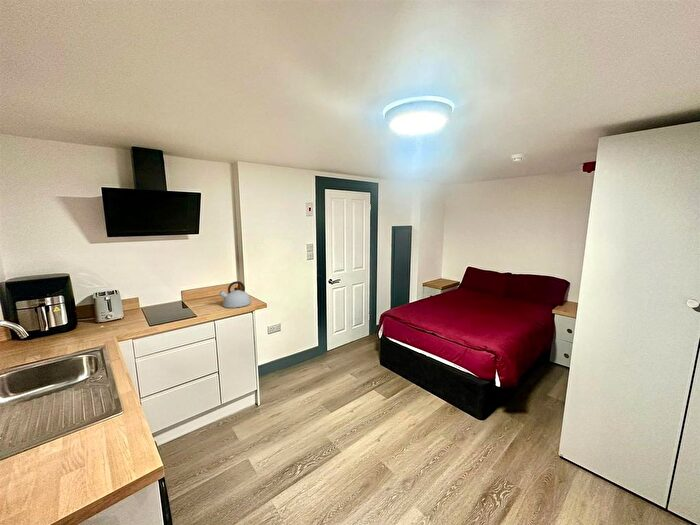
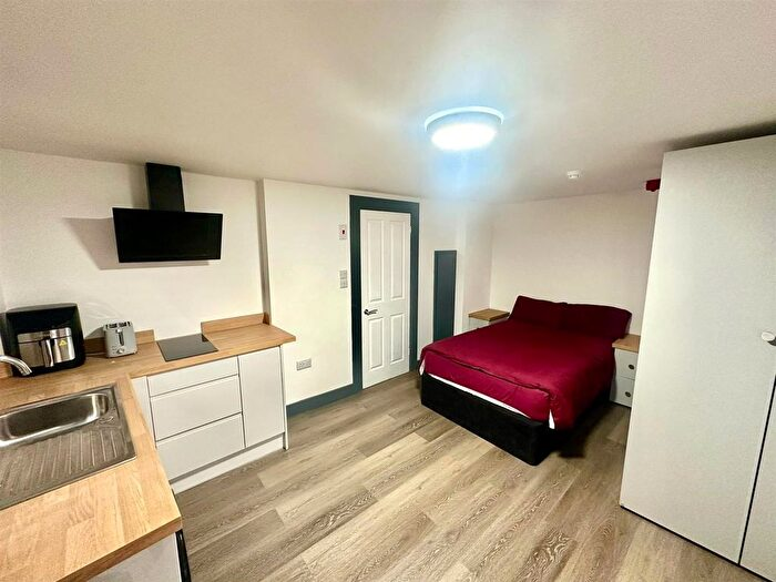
- kettle (234, 292)
